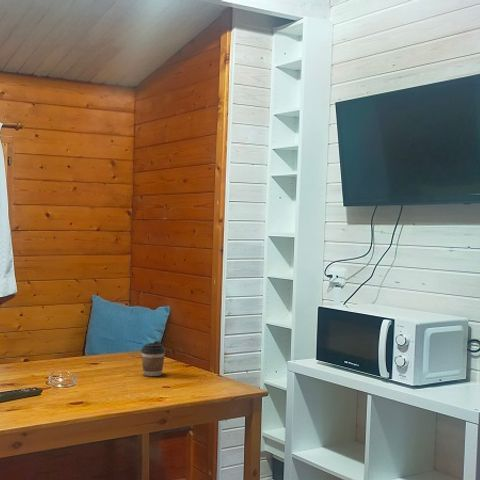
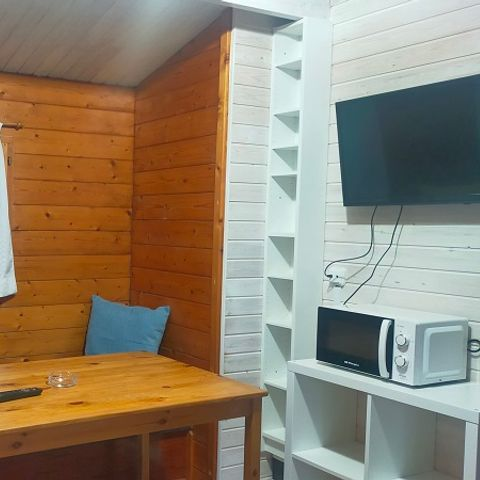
- coffee cup (153, 358)
